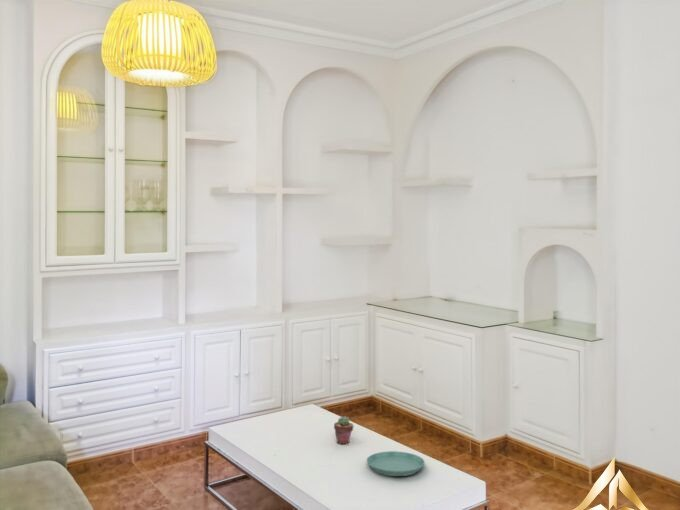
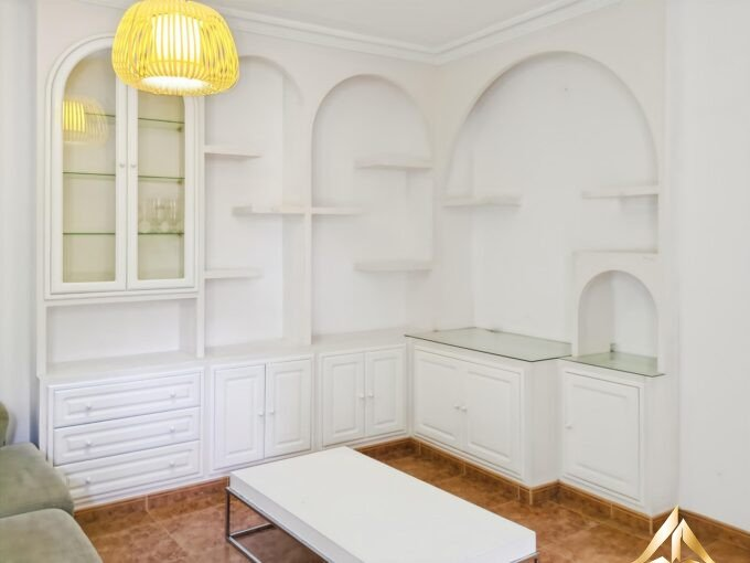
- saucer (395, 464)
- potted succulent (343, 429)
